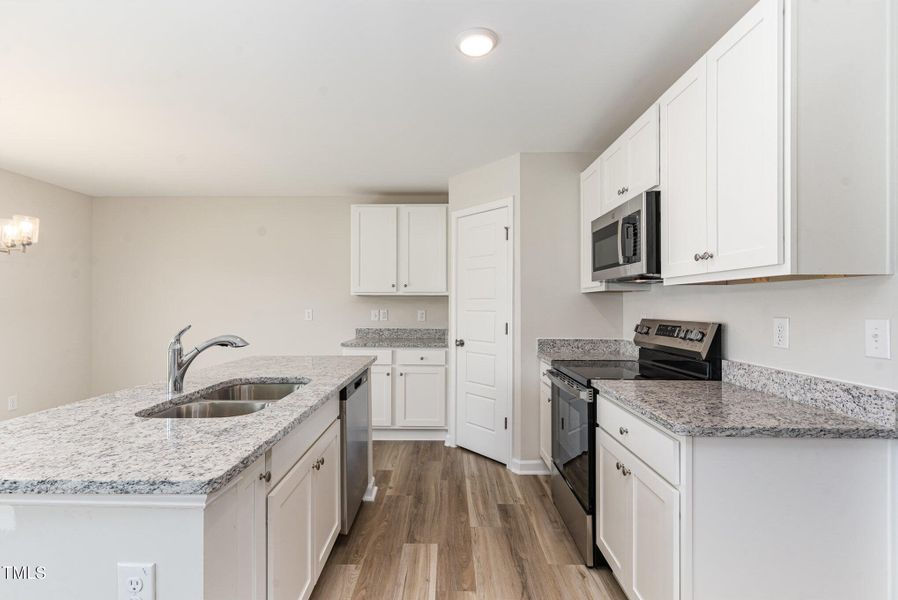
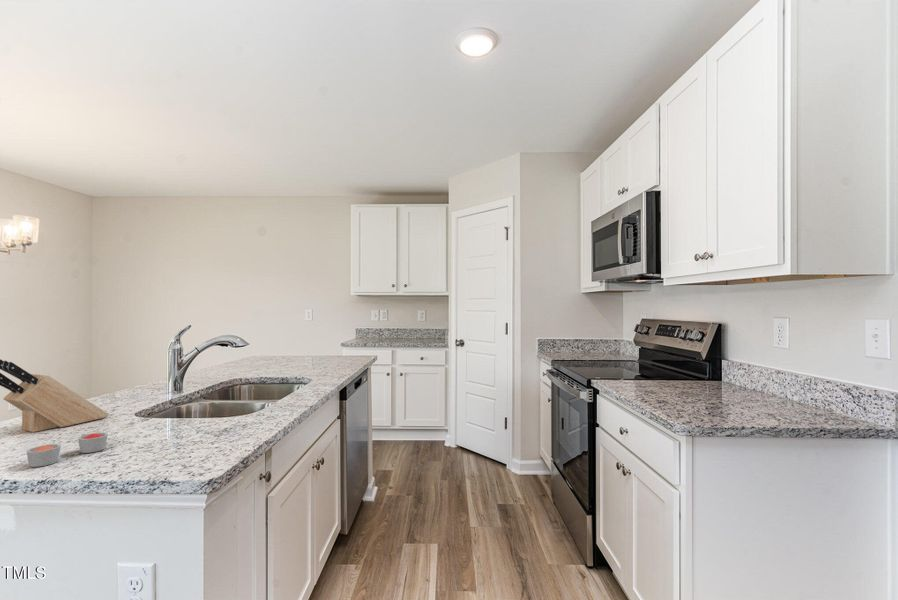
+ candle (60, 446)
+ knife block (51, 390)
